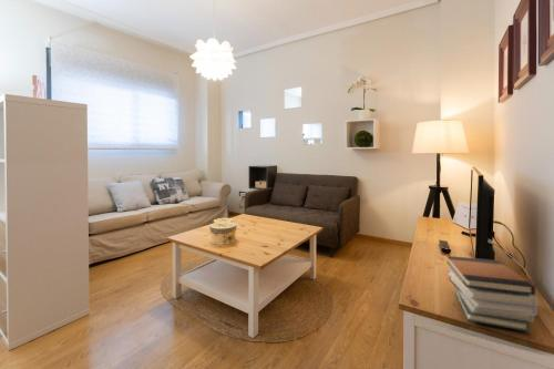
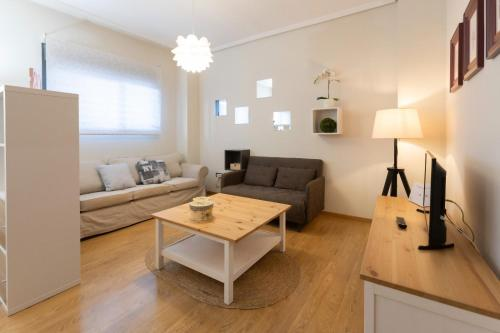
- book stack (484, 288)
